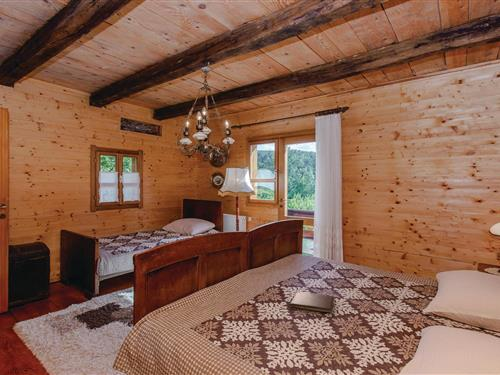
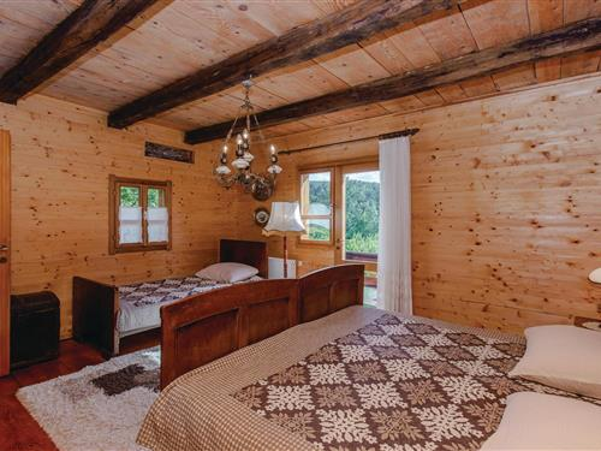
- book (312, 301)
